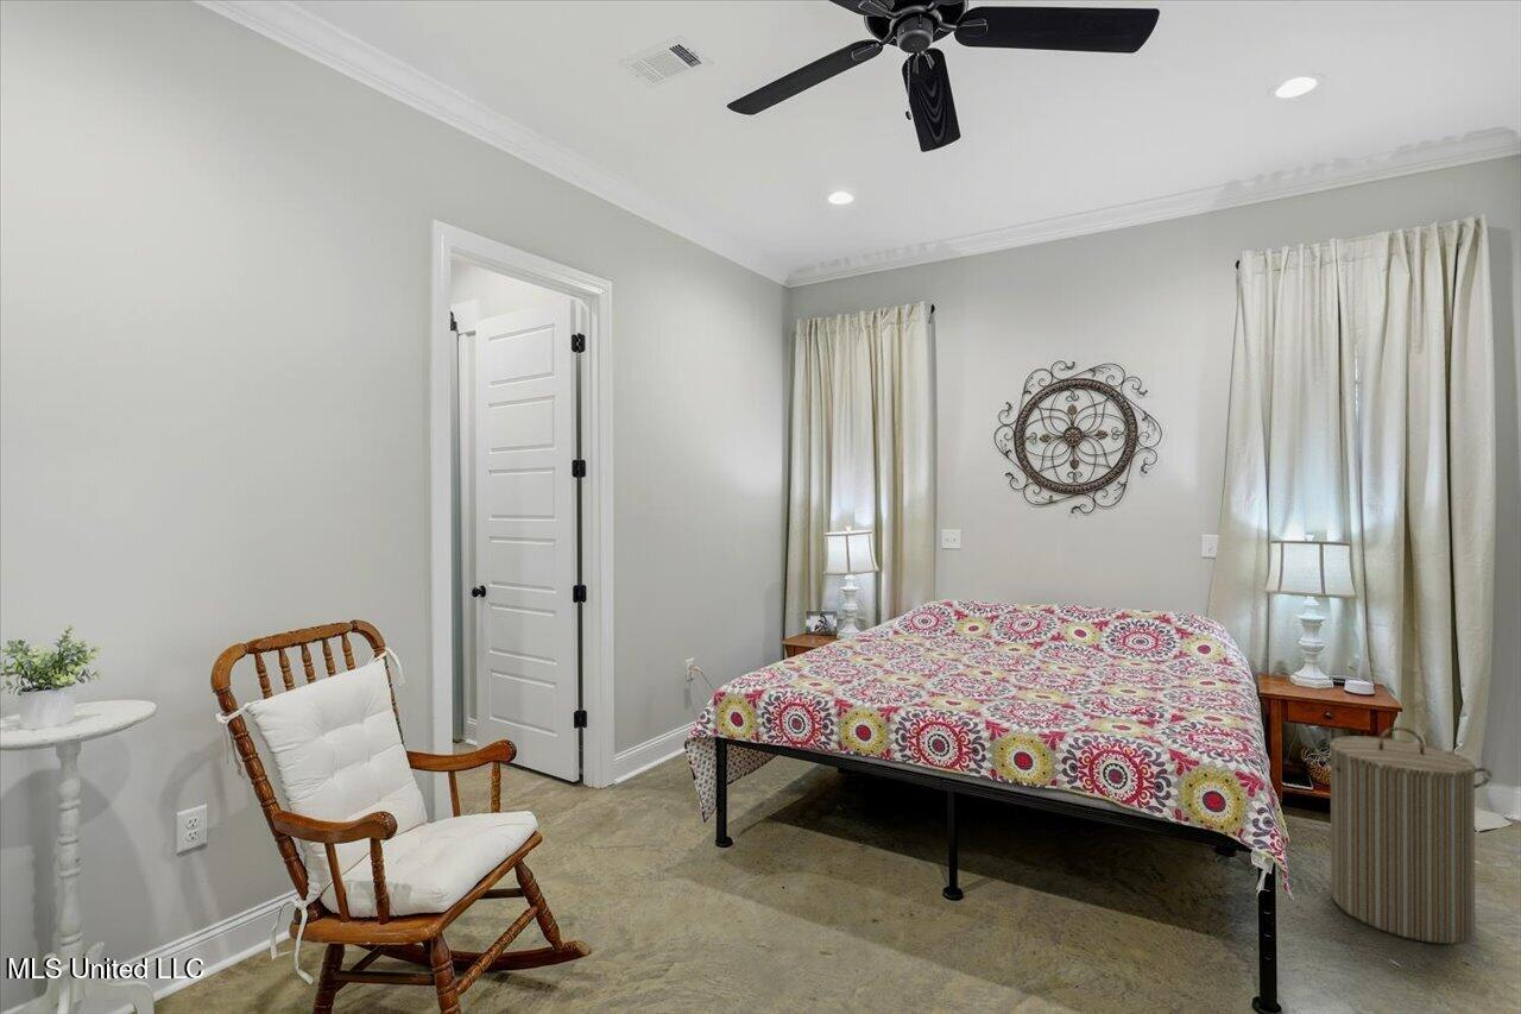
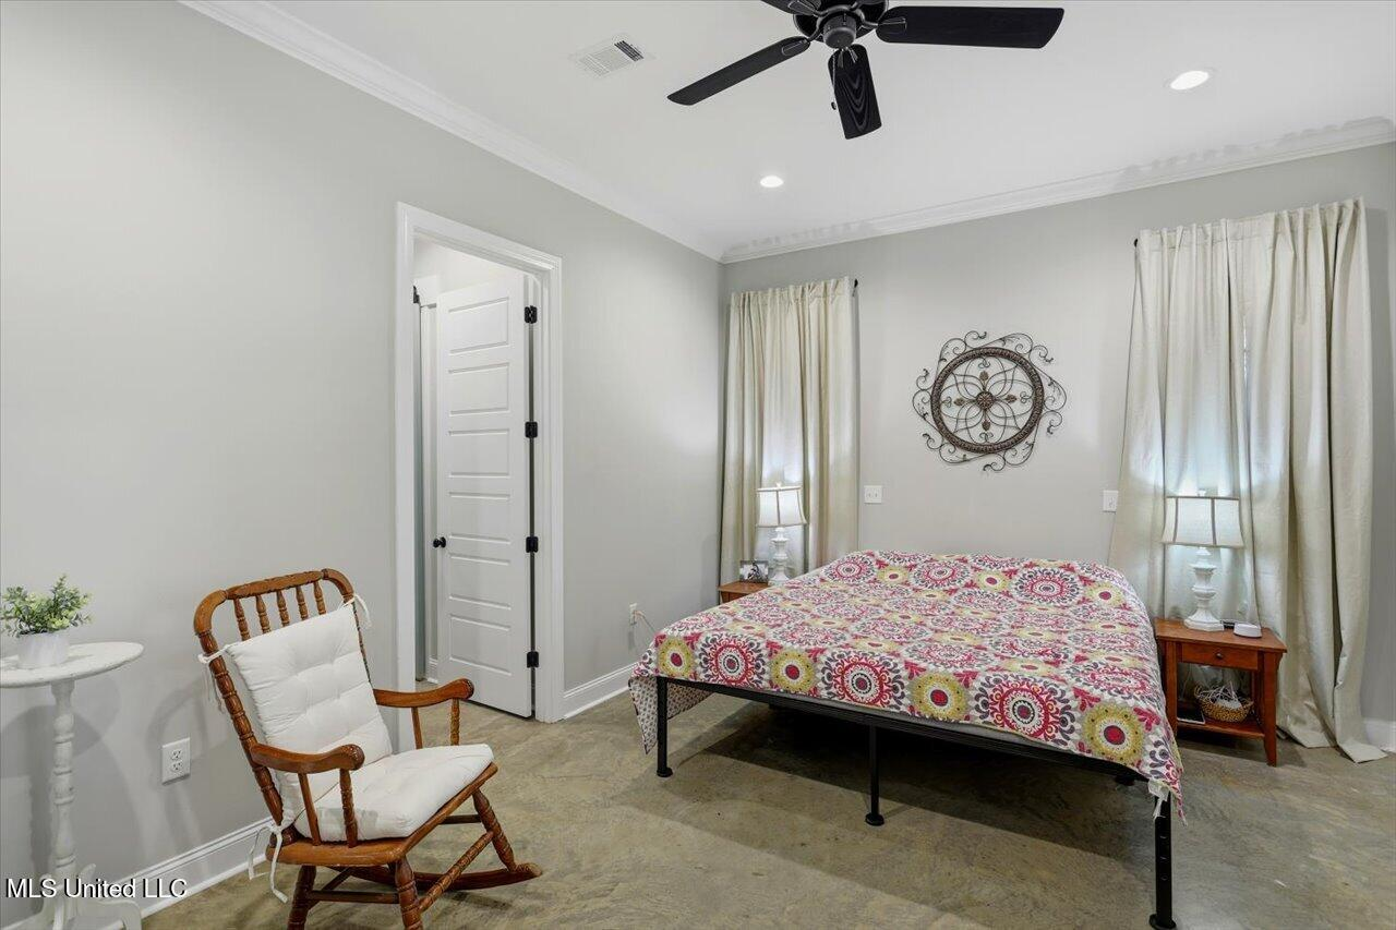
- laundry hamper (1399, 819)
